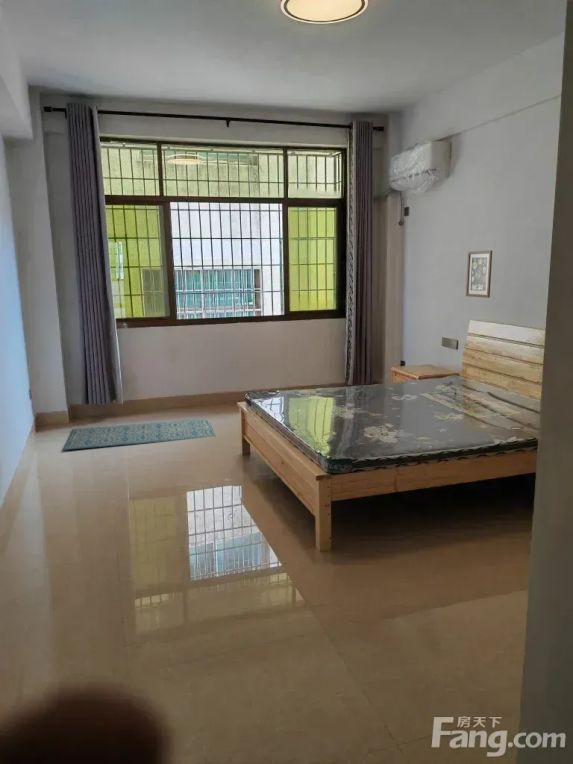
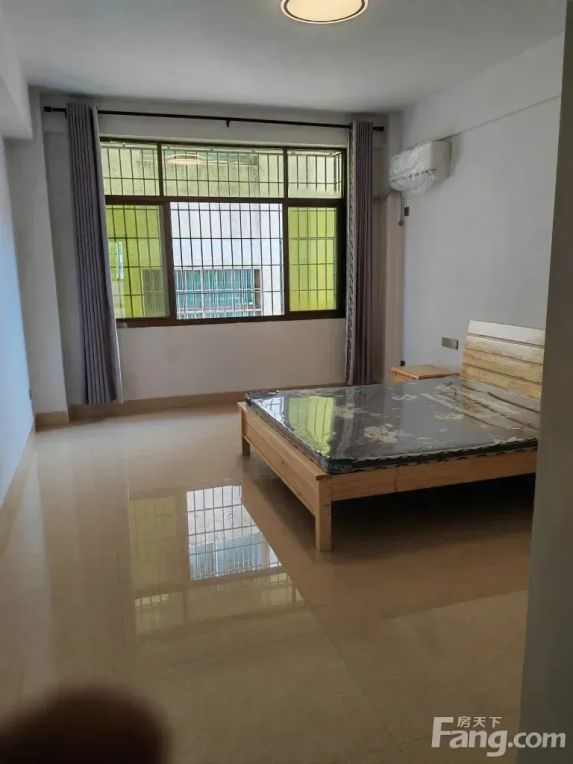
- wall art (478, 274)
- rug (142, 432)
